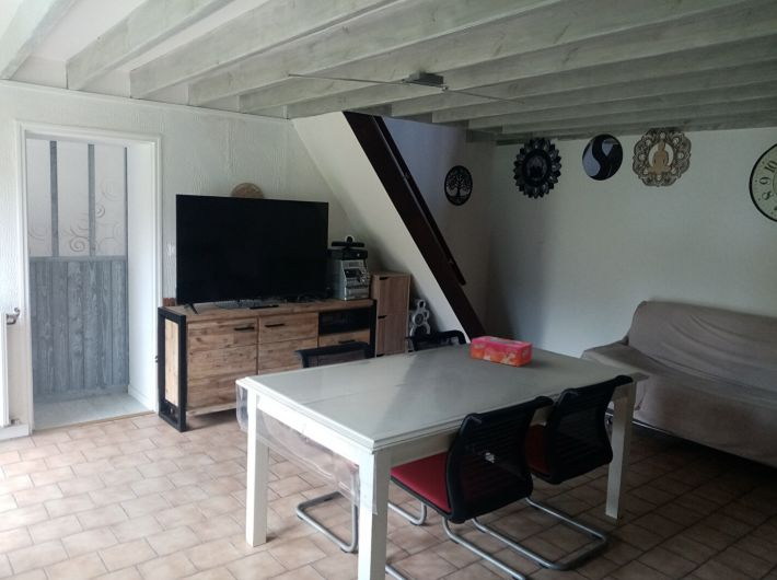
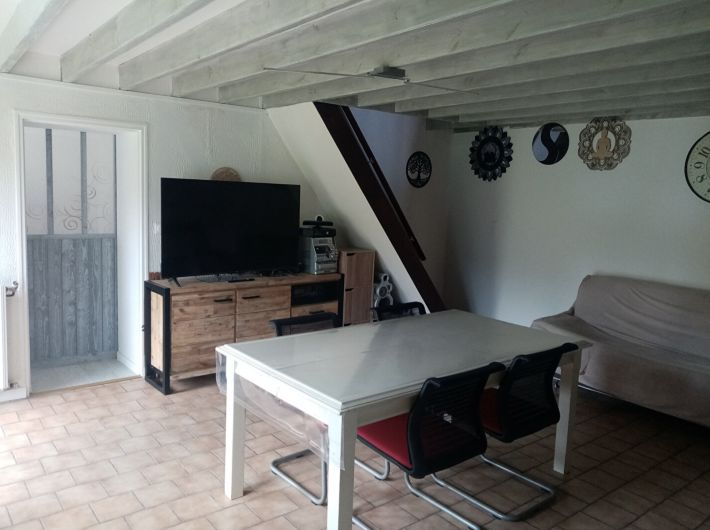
- tissue box (501, 350)
